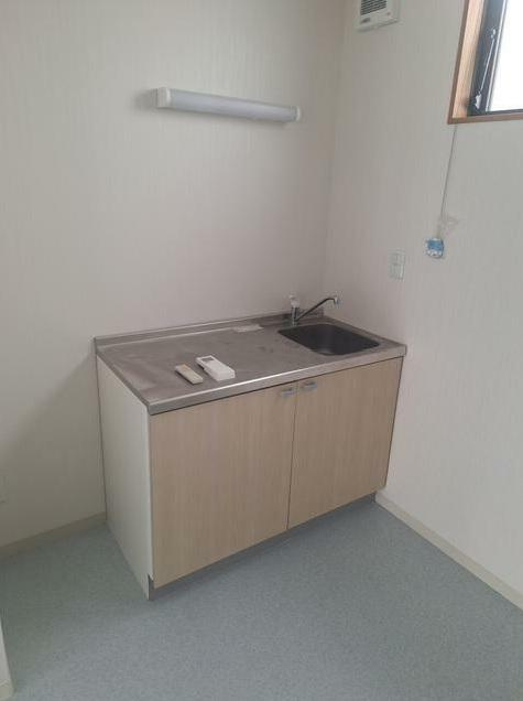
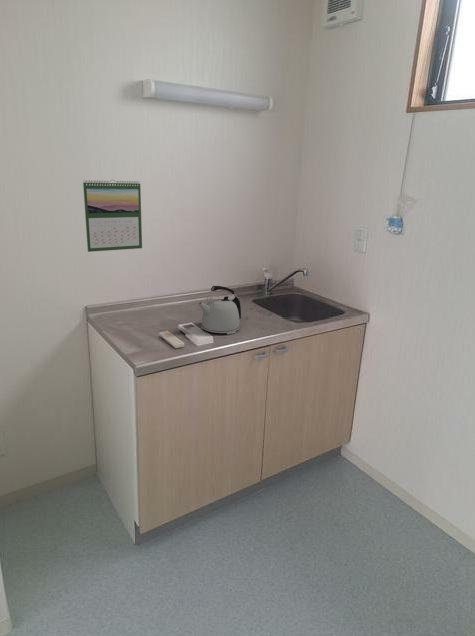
+ kettle (220, 306)
+ calendar (114, 215)
